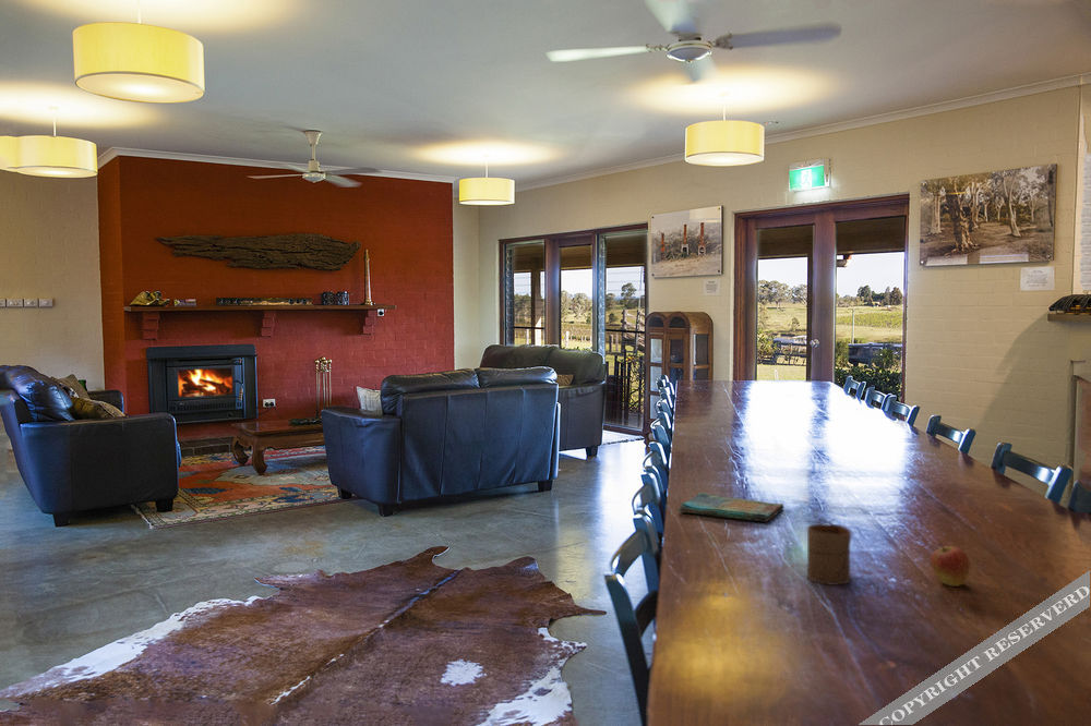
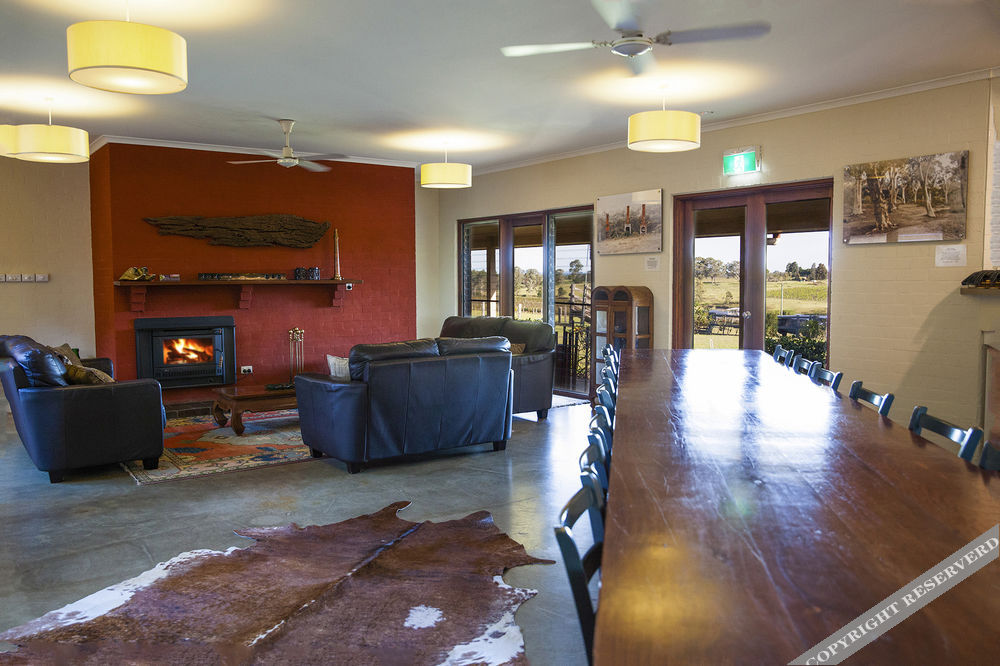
- cup (829, 553)
- fruit (949, 562)
- dish towel (731, 506)
